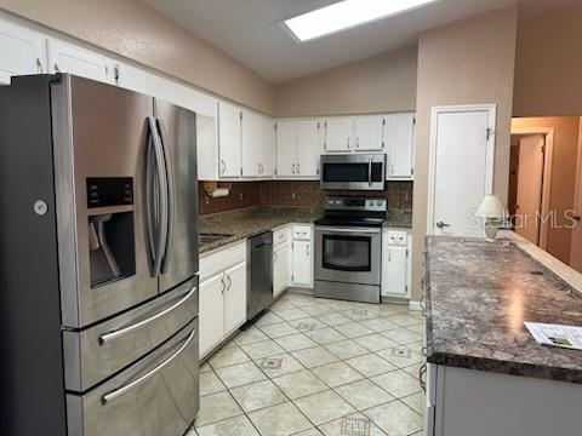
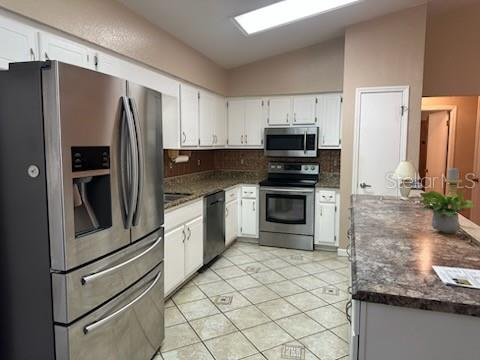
+ potted plant (442, 210)
+ candle holder (452, 195)
